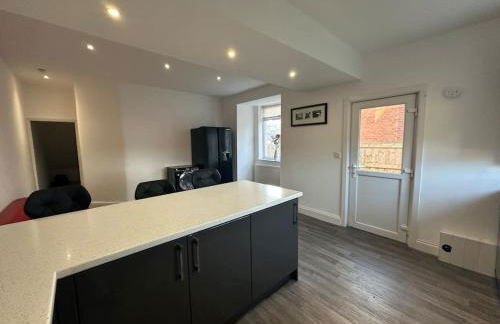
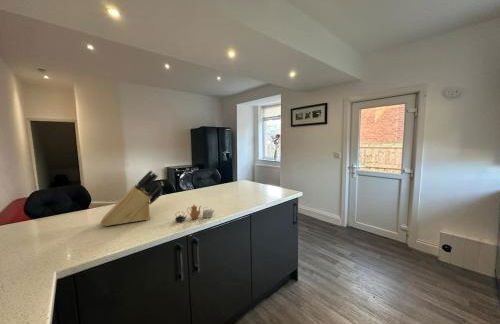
+ knife block (133, 195)
+ teapot (195, 211)
